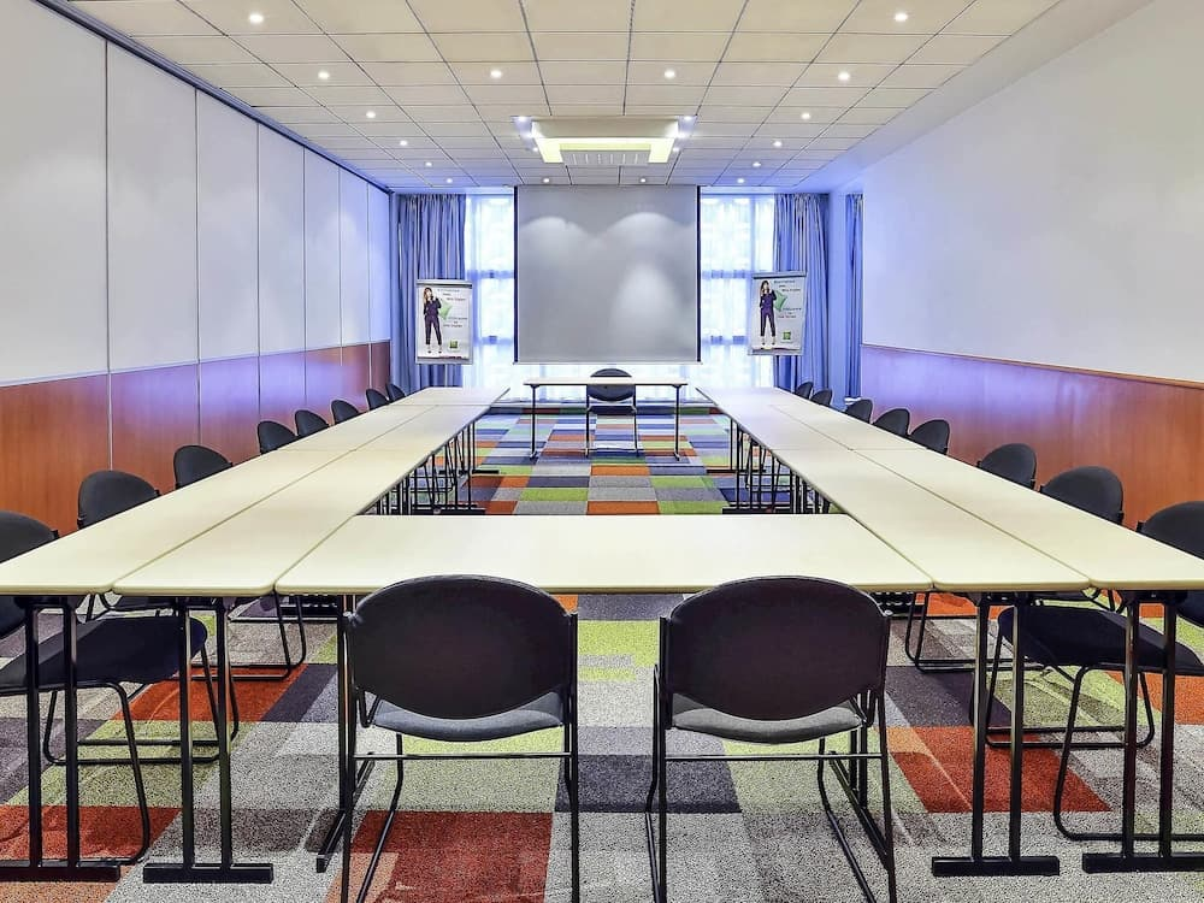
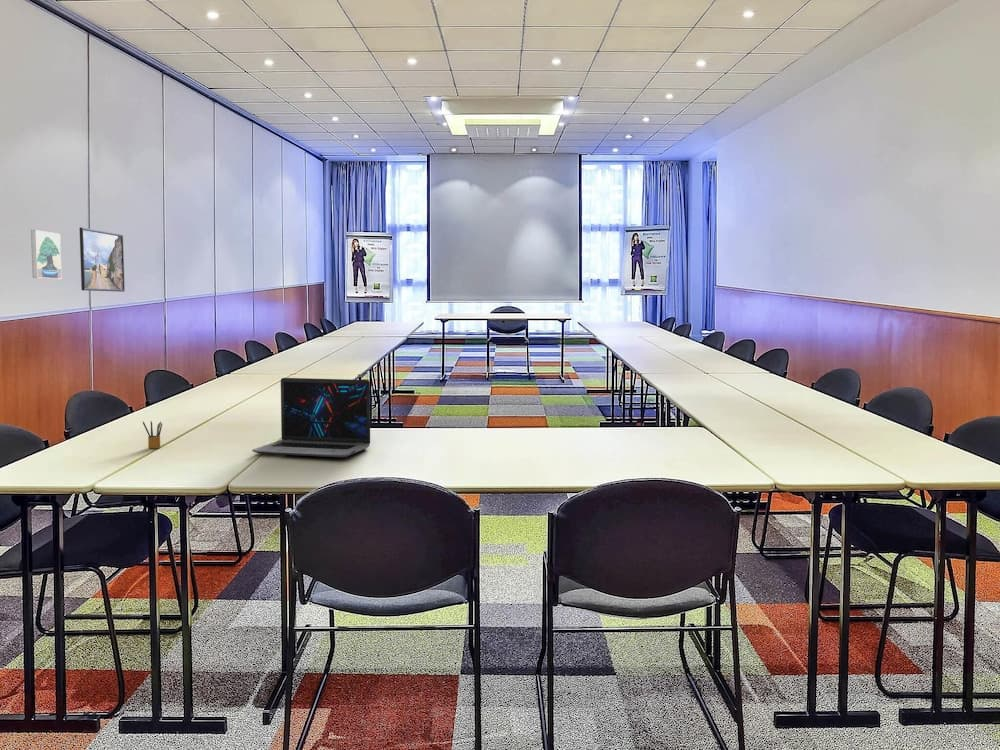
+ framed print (46, 255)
+ pencil box (152, 433)
+ laptop (312, 416)
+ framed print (103, 261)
